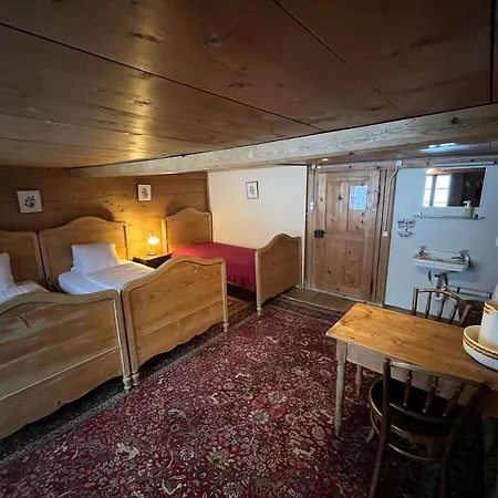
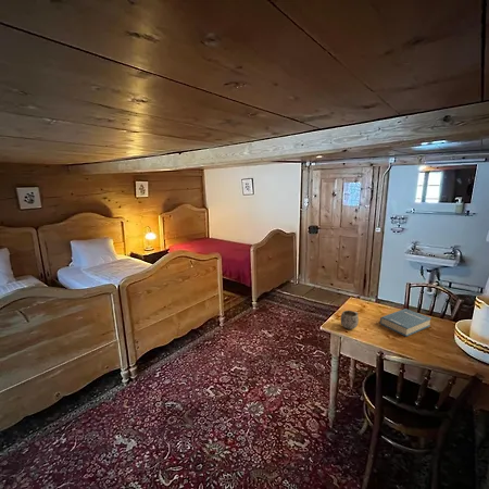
+ mug (350, 319)
+ hardback book (404, 321)
